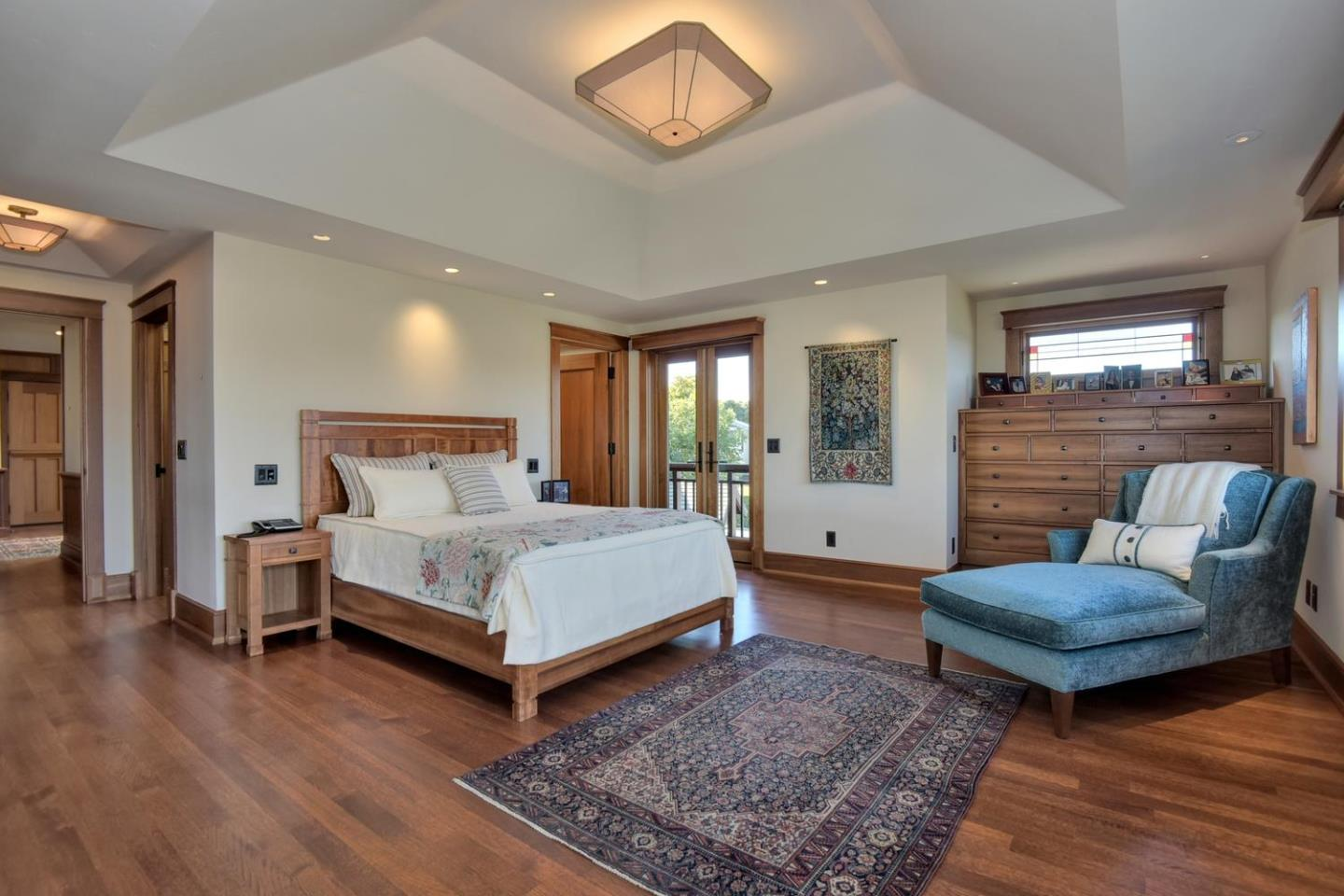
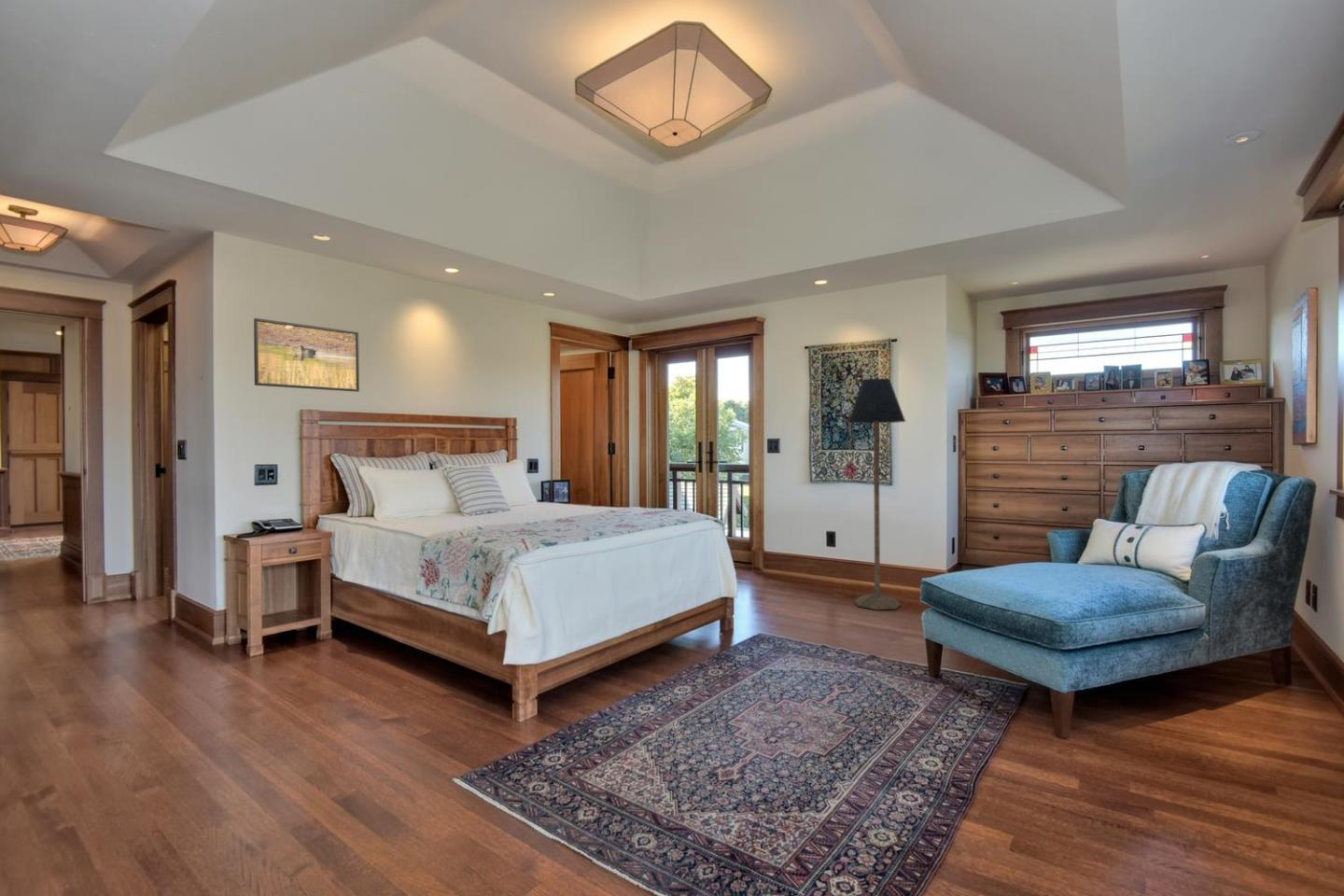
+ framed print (309, 357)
+ floor lamp (875, 492)
